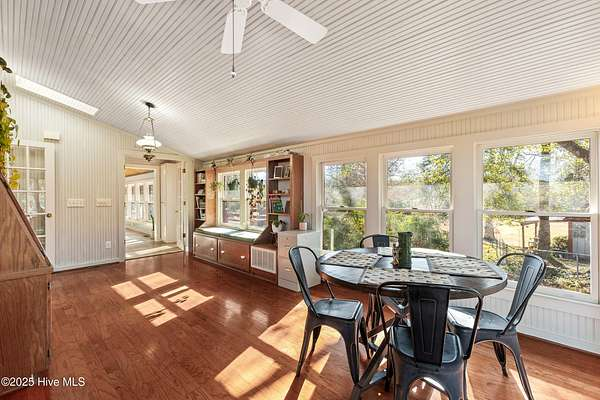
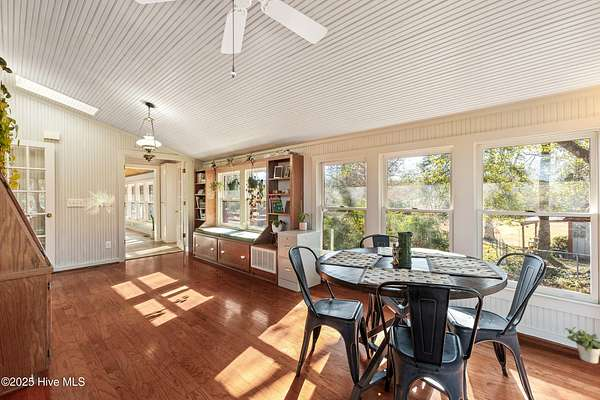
+ wall sculpture (100, 202)
+ potted plant (583, 344)
